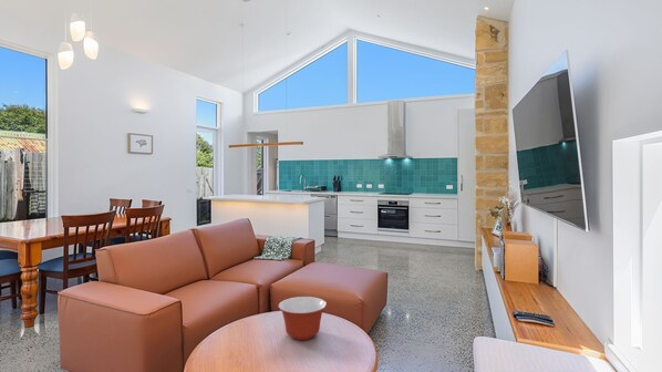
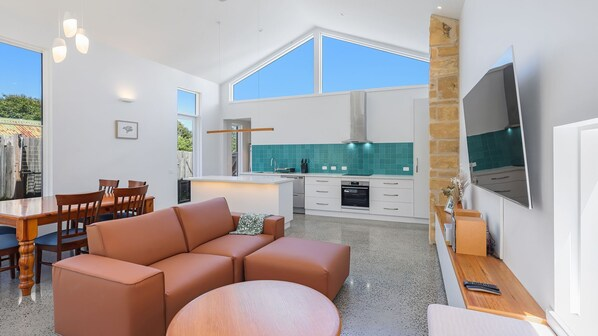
- mixing bowl (302, 319)
